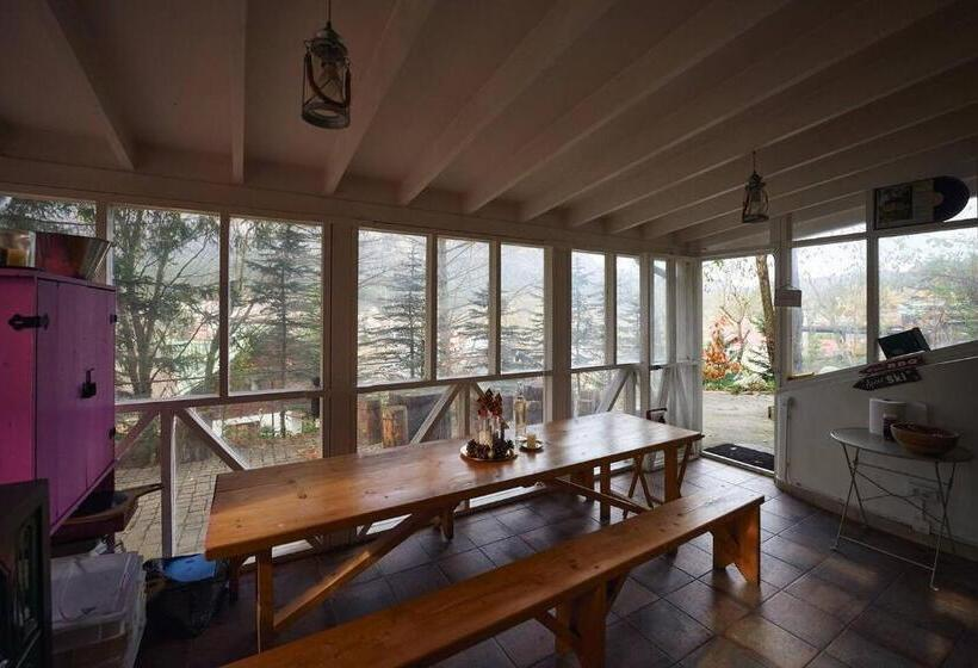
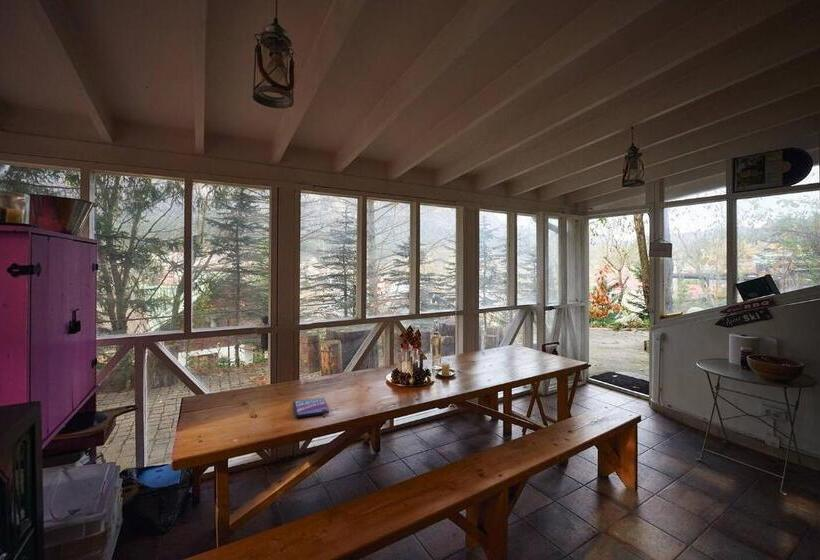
+ video game case (310, 407)
